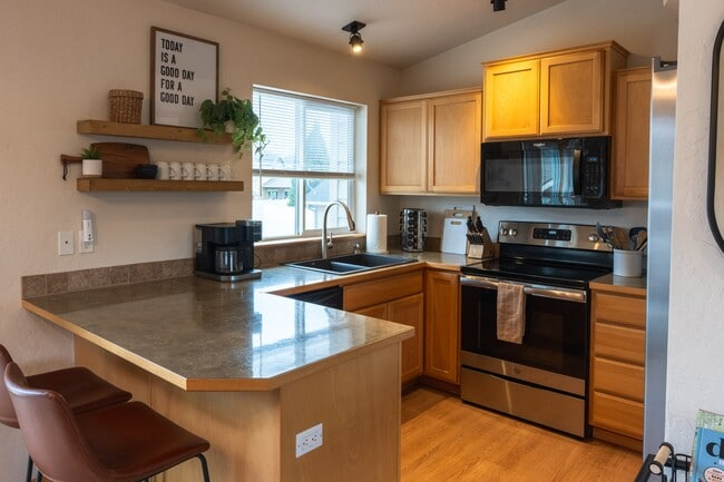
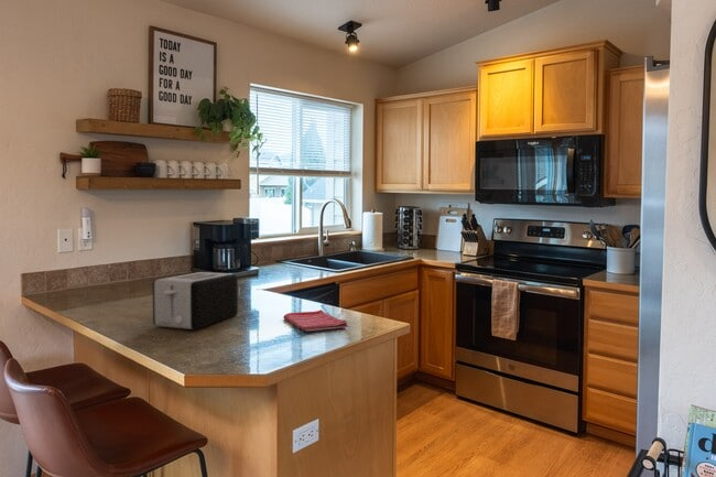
+ dish towel (314, 319)
+ toaster (197, 299)
